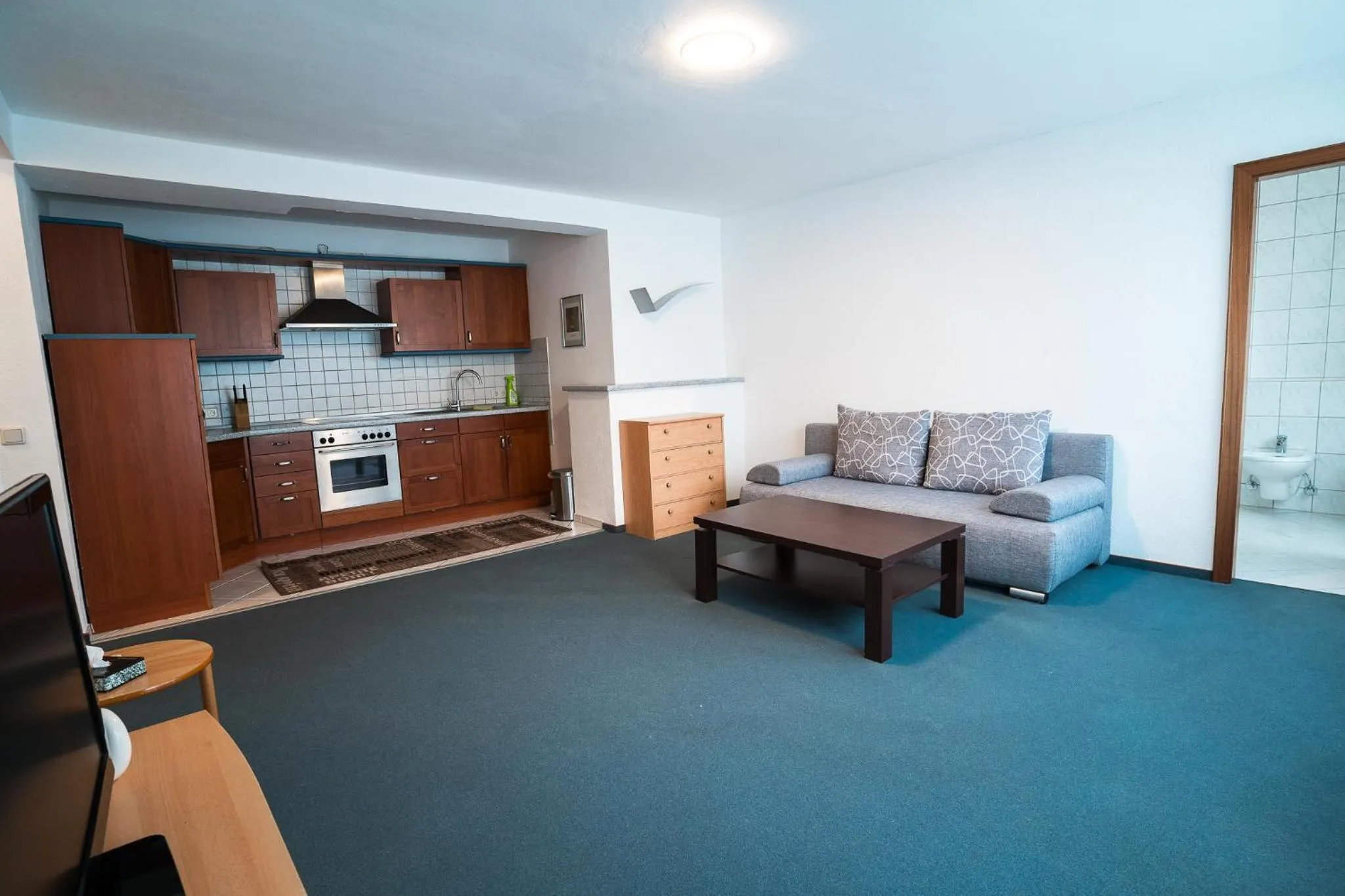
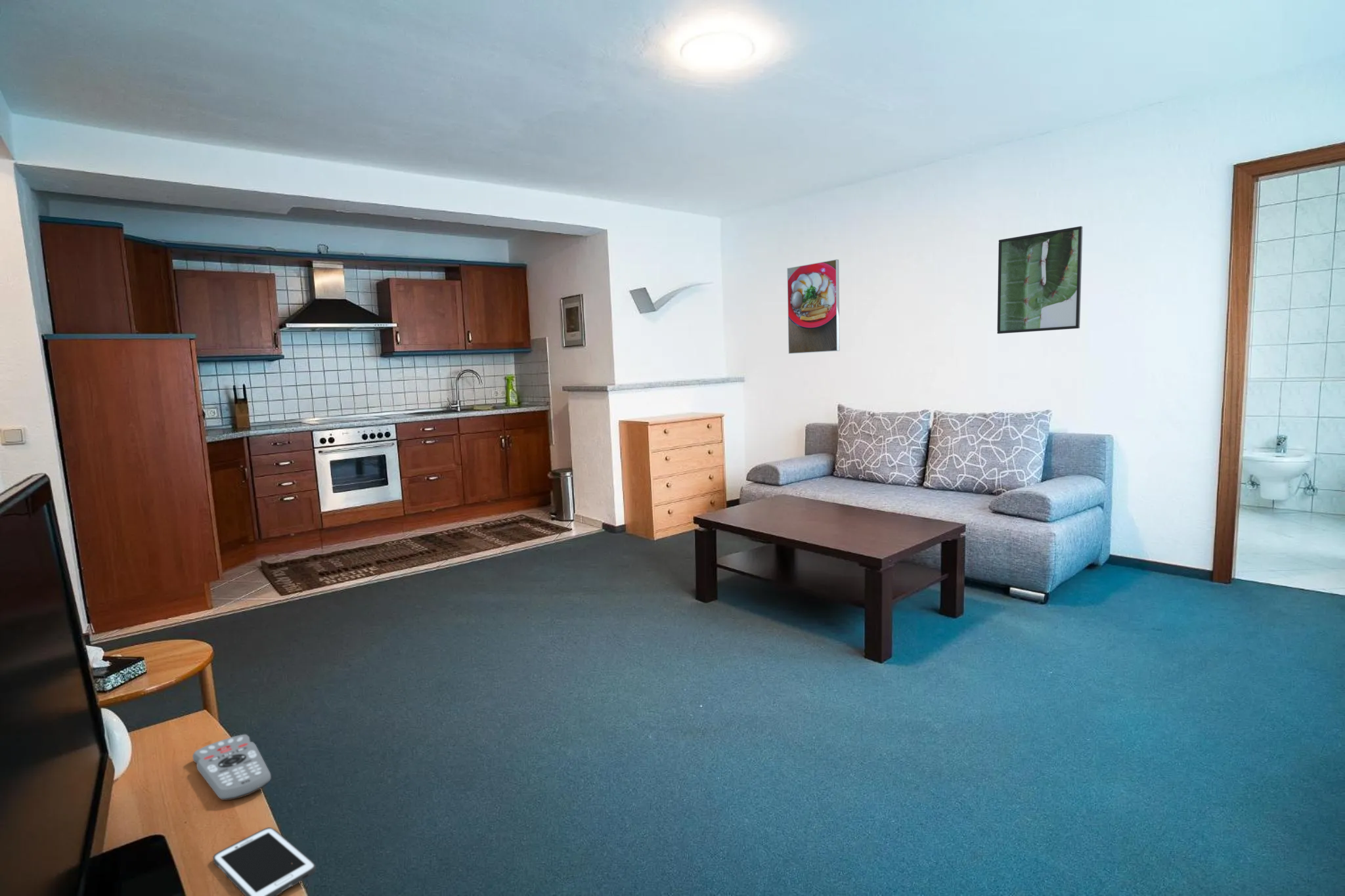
+ remote control (233, 767)
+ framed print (812, 309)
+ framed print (1038, 282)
+ cell phone (263, 864)
